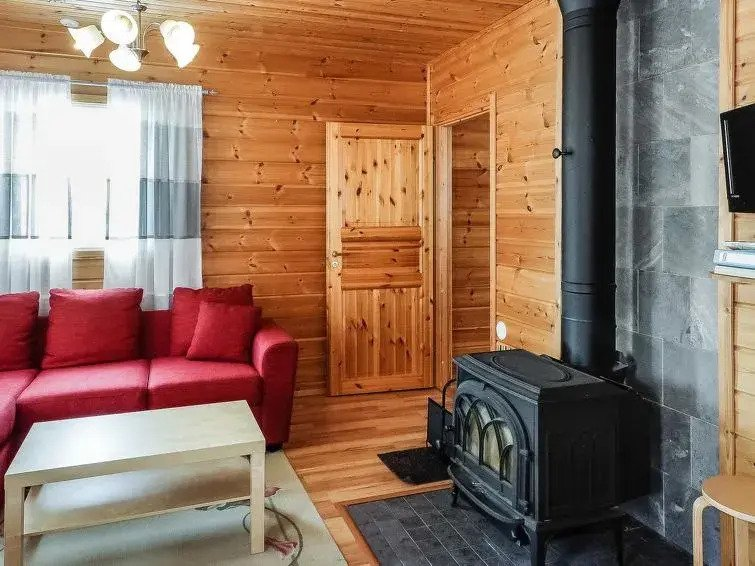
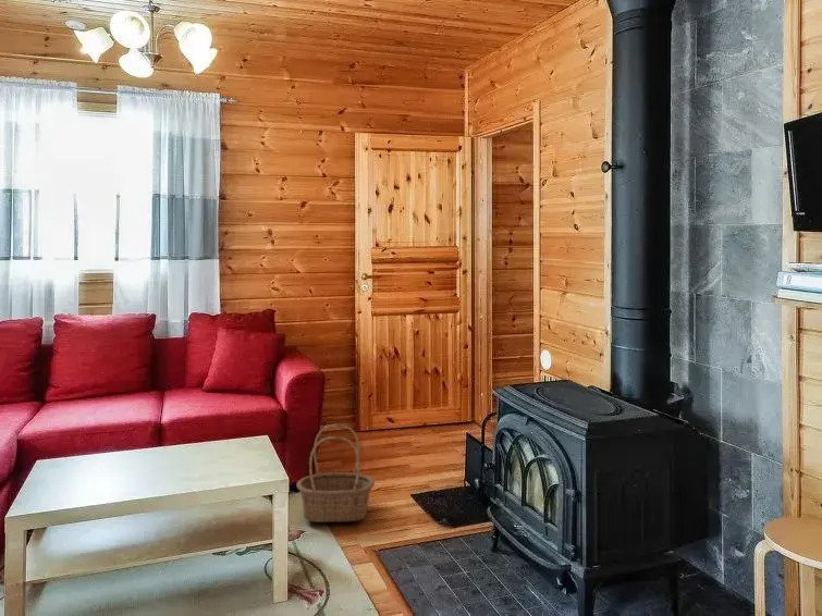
+ basket (336, 472)
